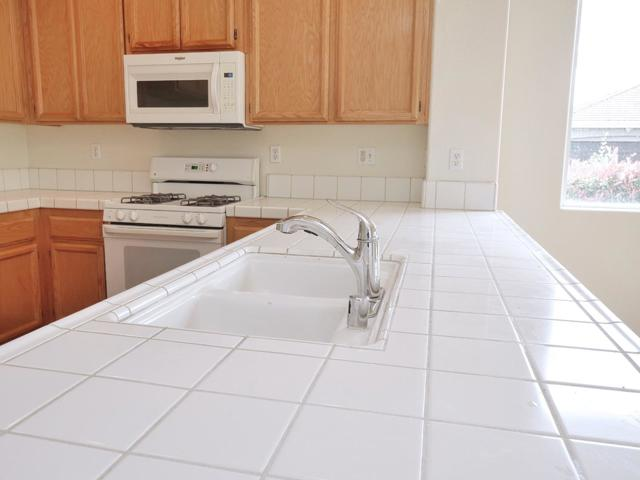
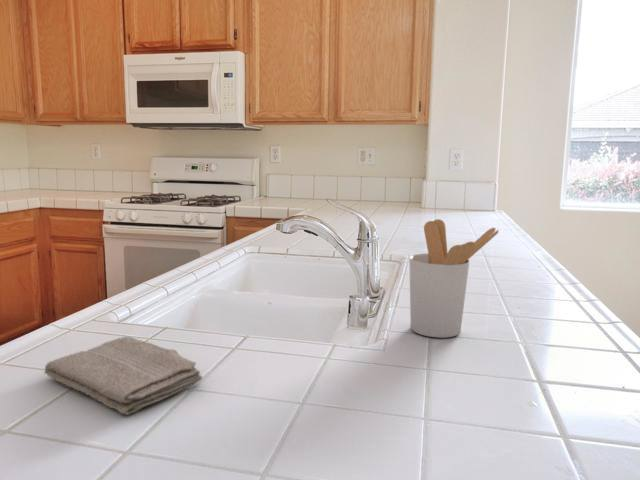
+ washcloth (123, 369)
+ utensil holder (453, 277)
